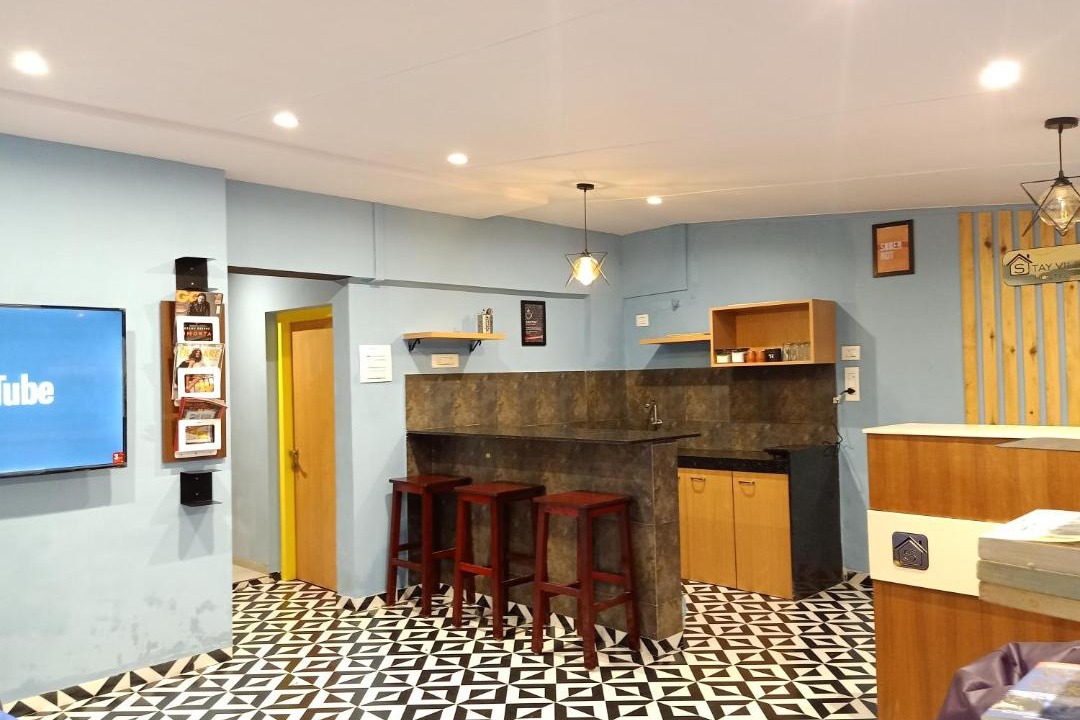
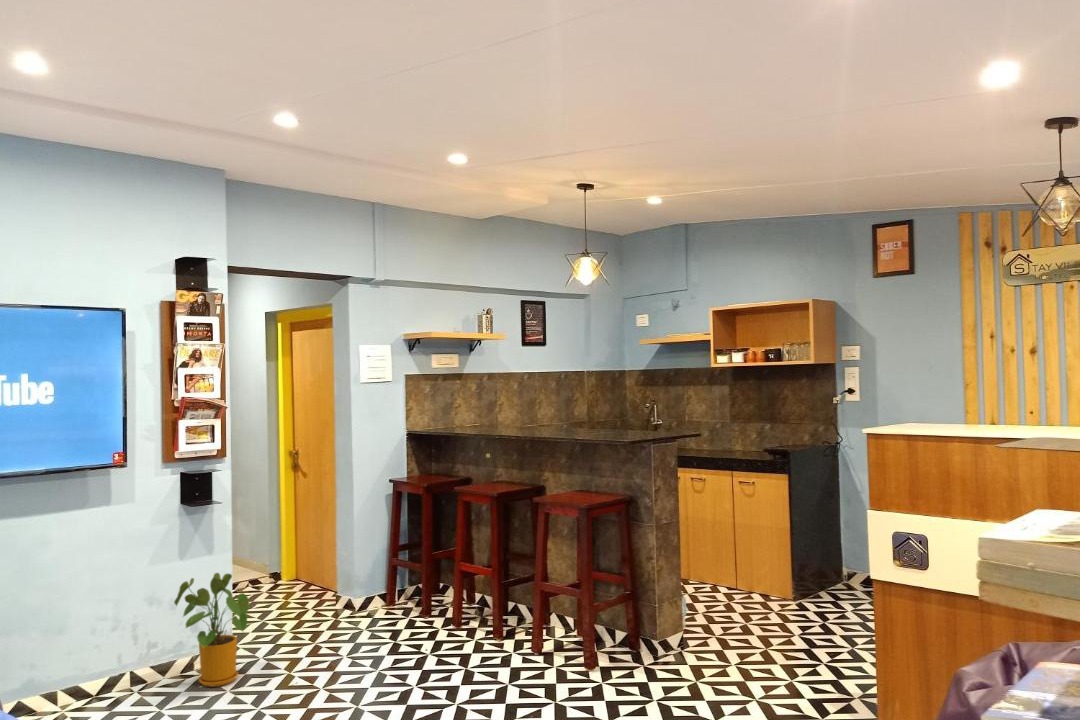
+ house plant (213, 630)
